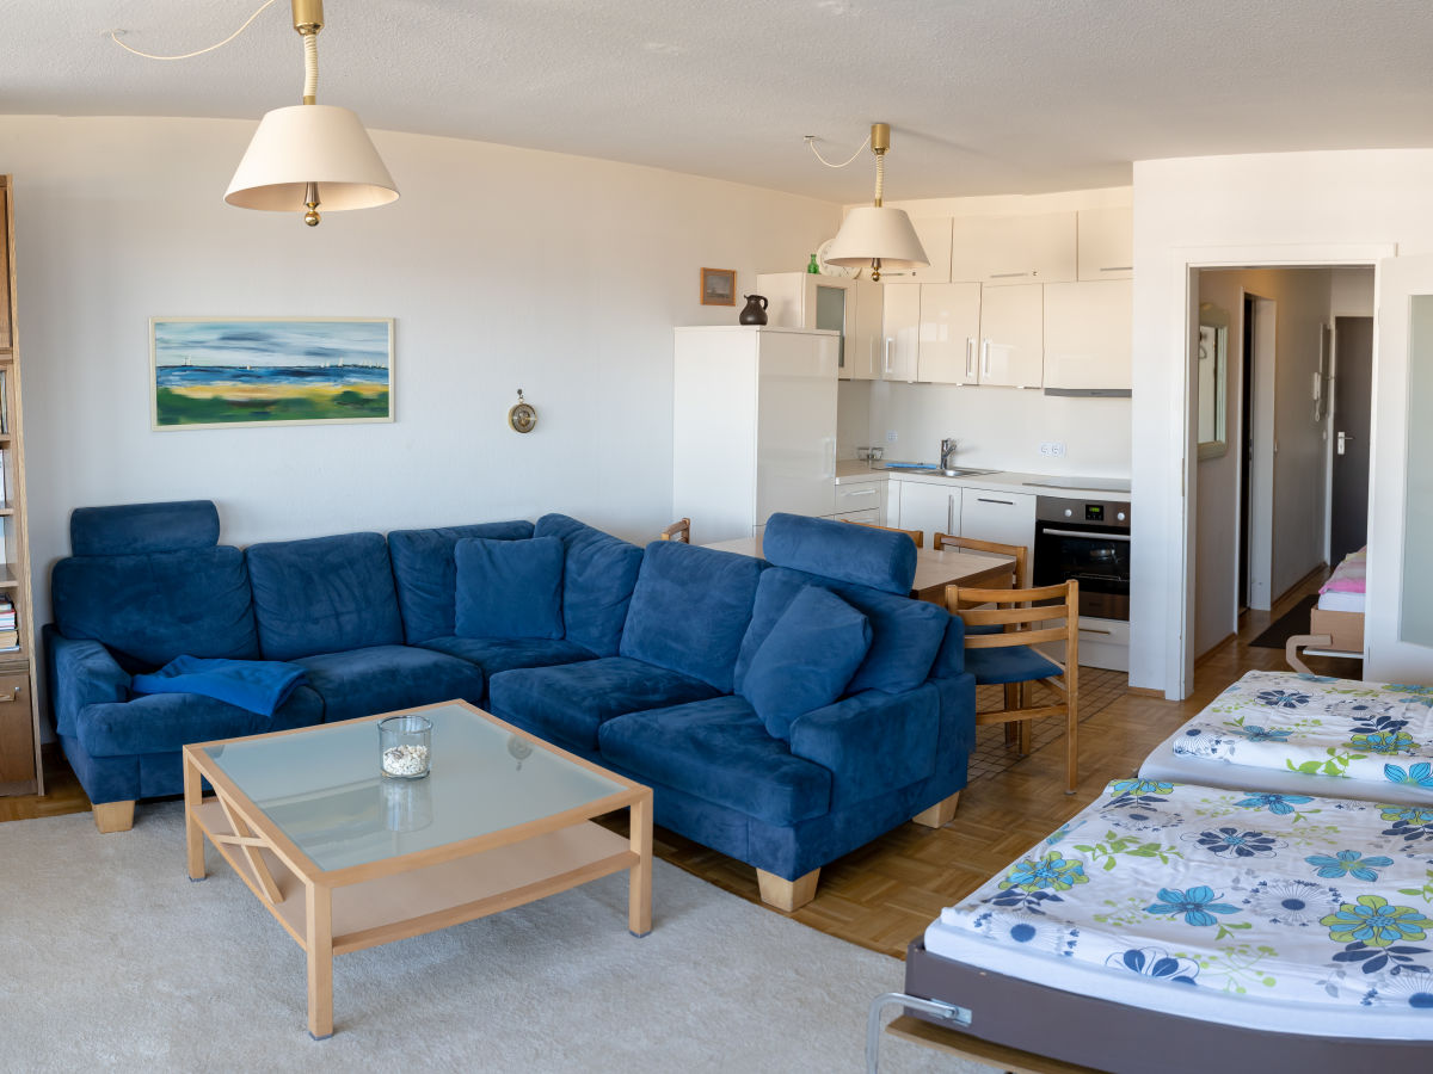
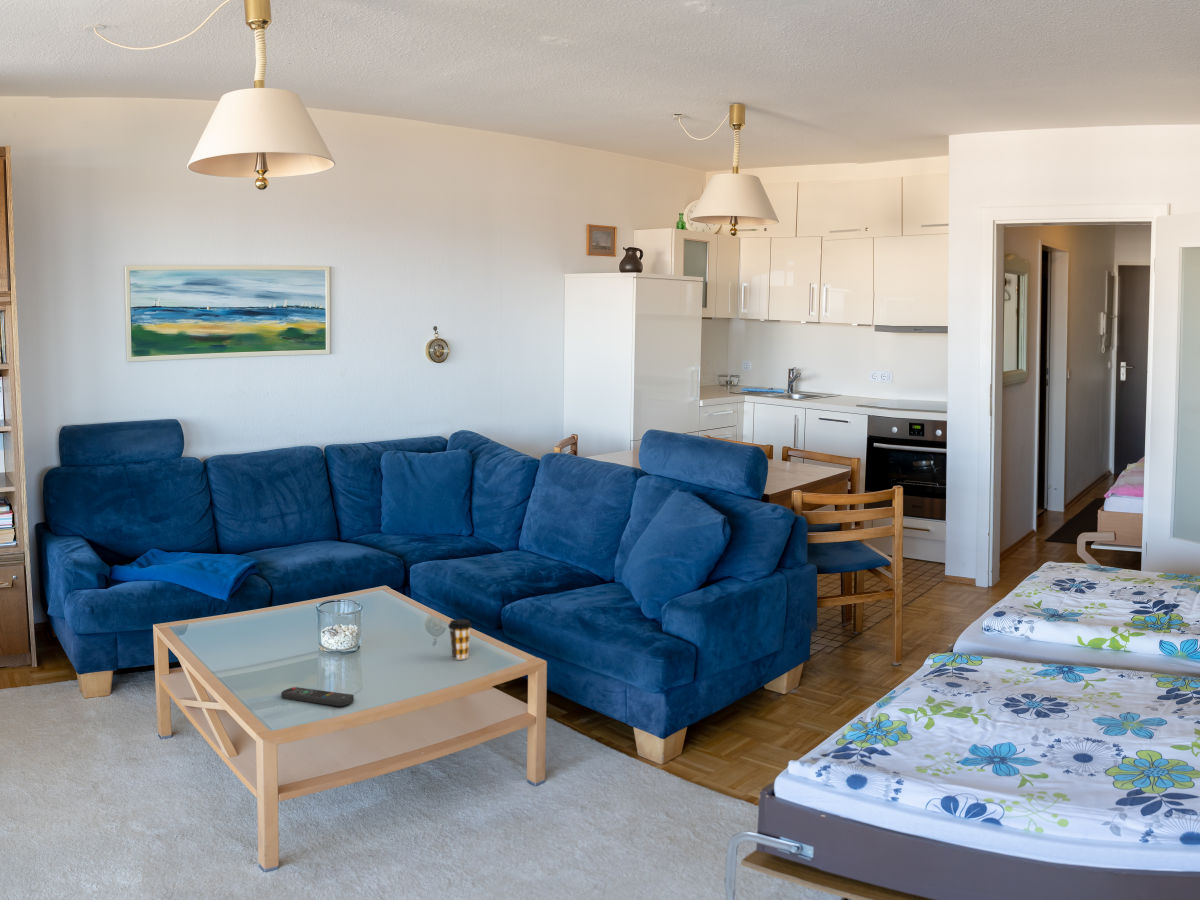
+ coffee cup (460, 639)
+ remote control (317, 696)
